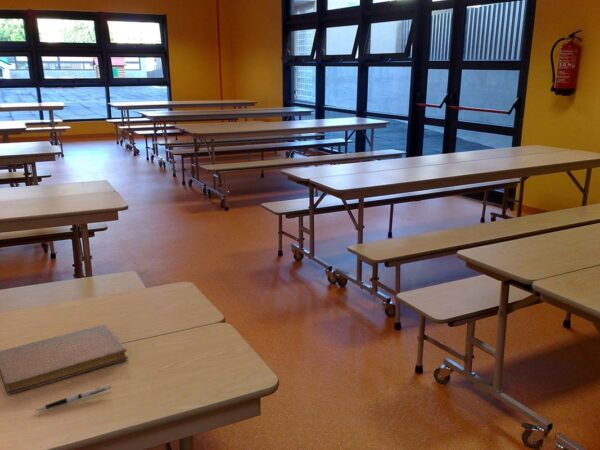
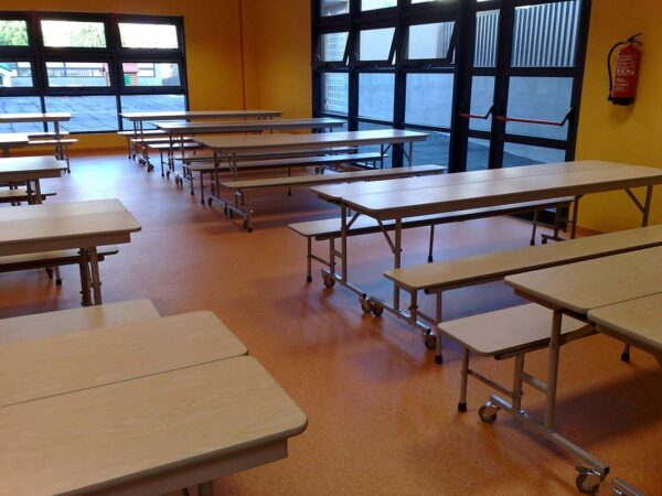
- notebook (61, 355)
- pen (74, 398)
